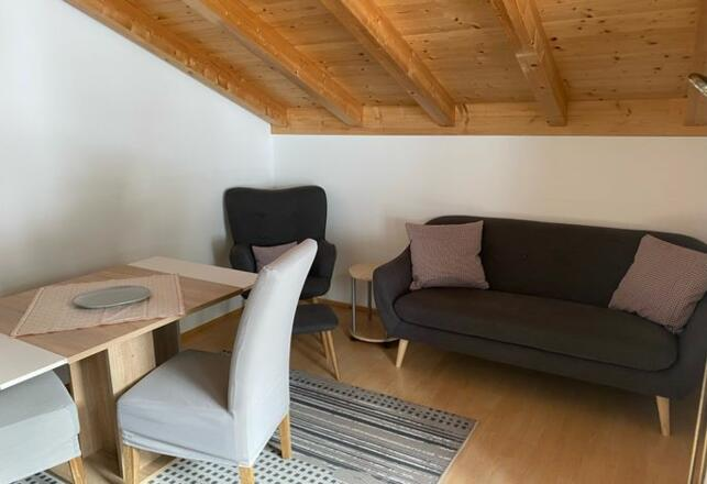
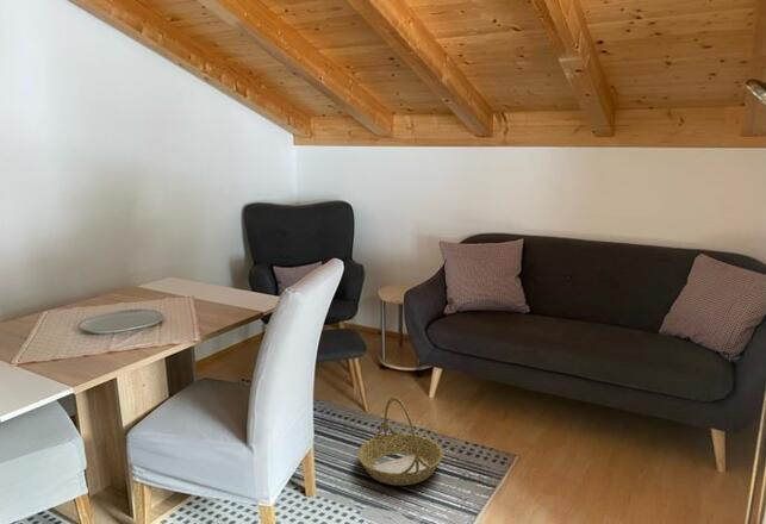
+ basket (399, 433)
